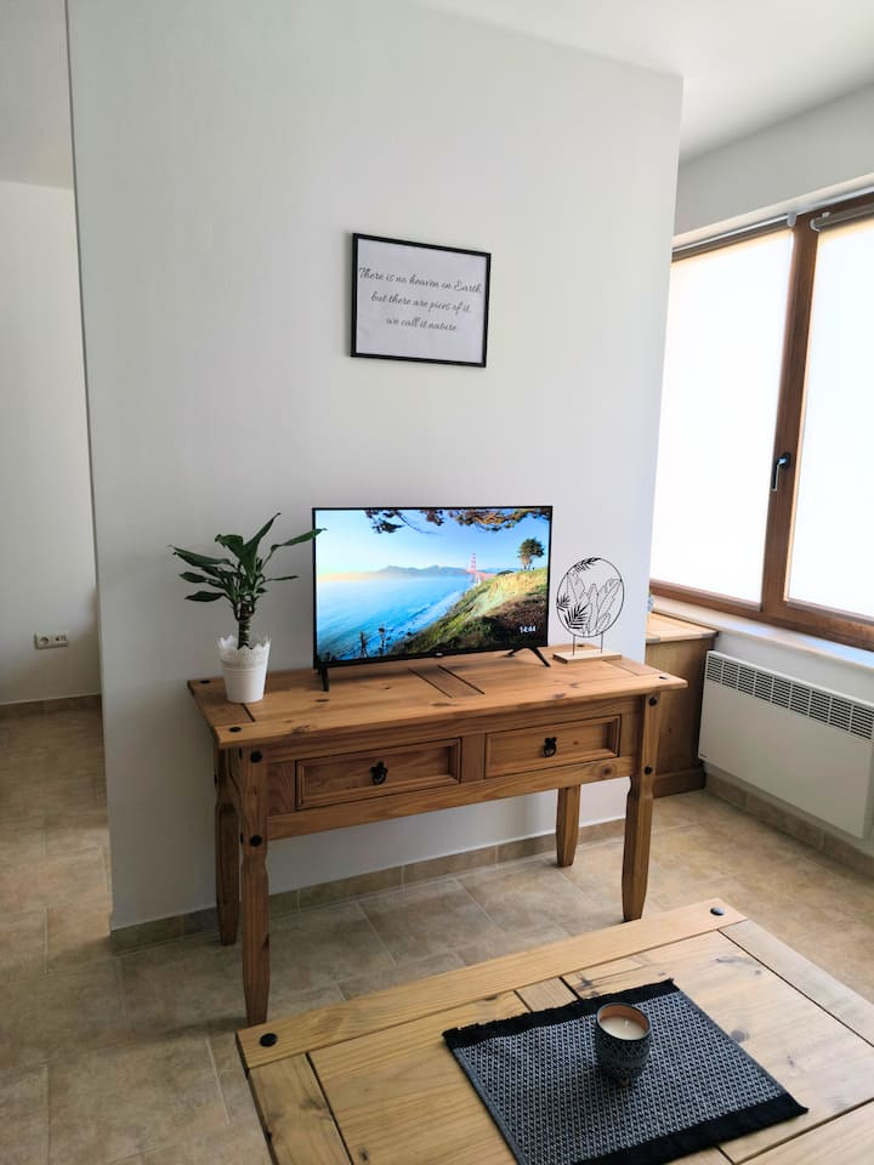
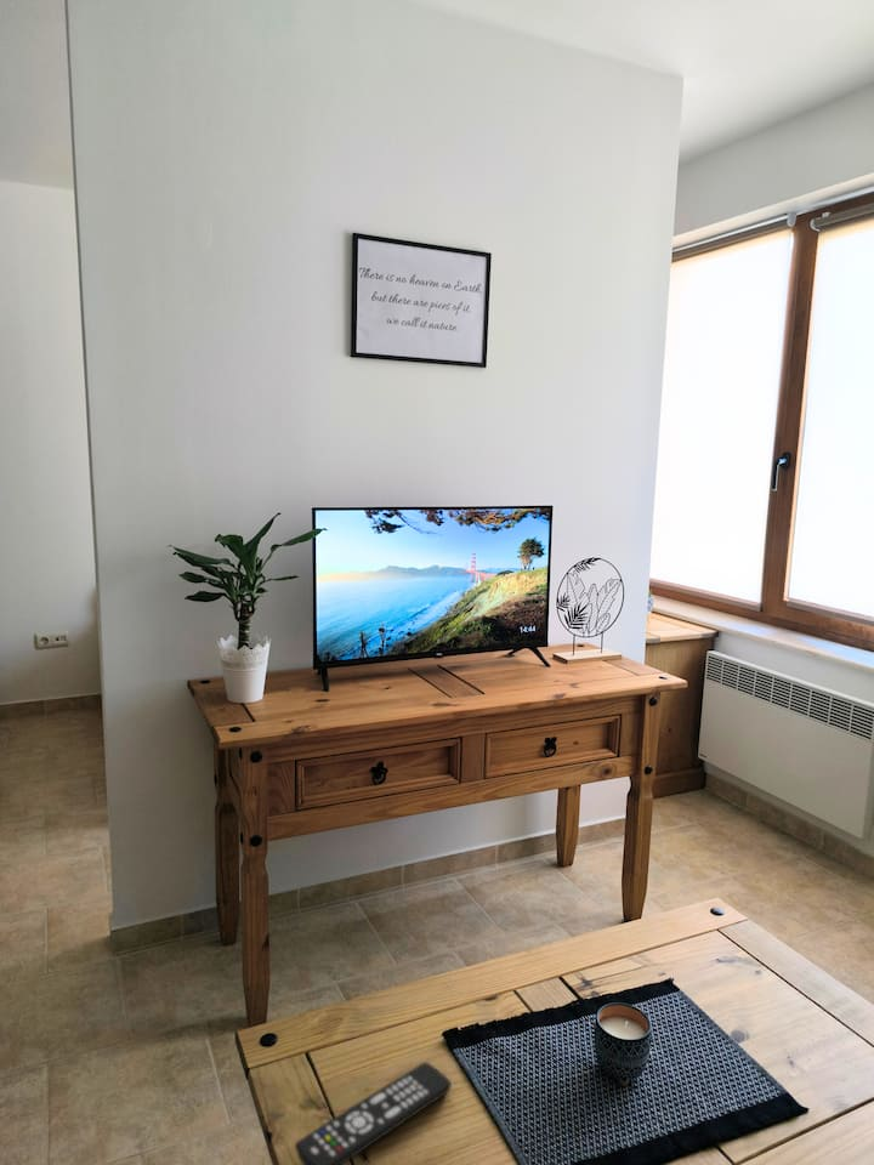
+ remote control (376, 1116)
